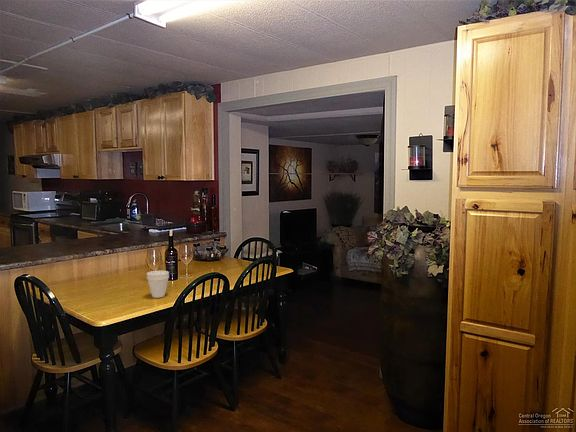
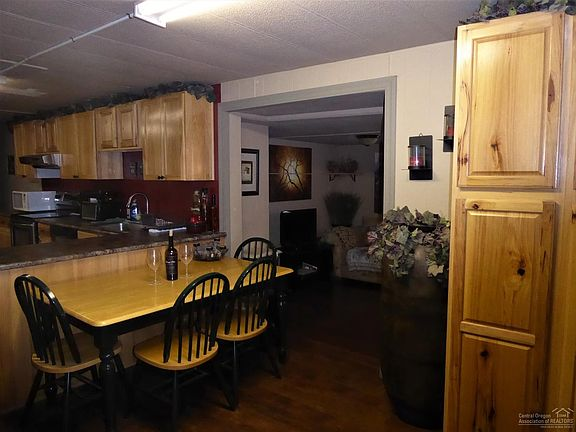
- cup (158, 284)
